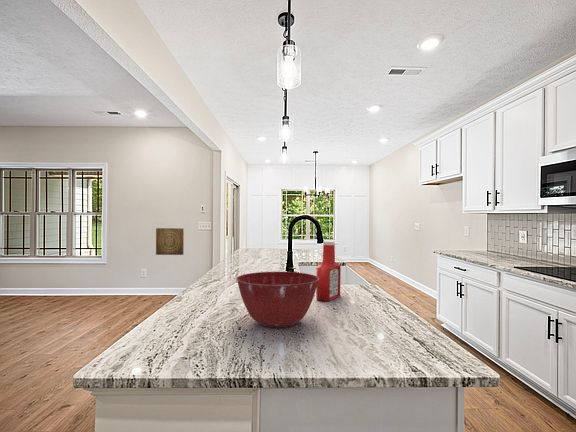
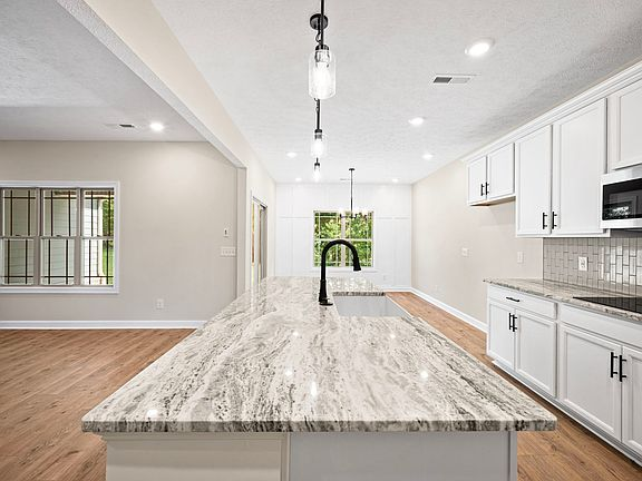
- soap bottle (328, 269)
- mixing bowl (277, 299)
- wall art (169, 241)
